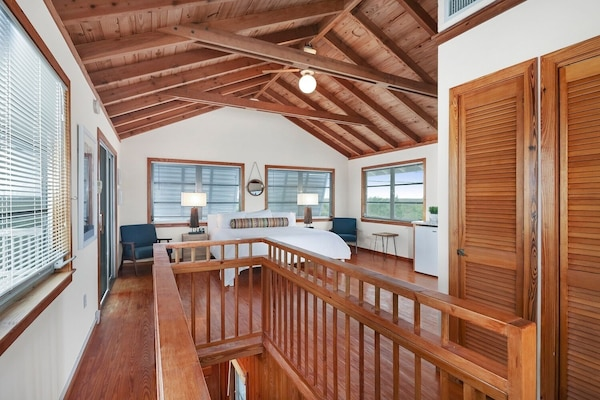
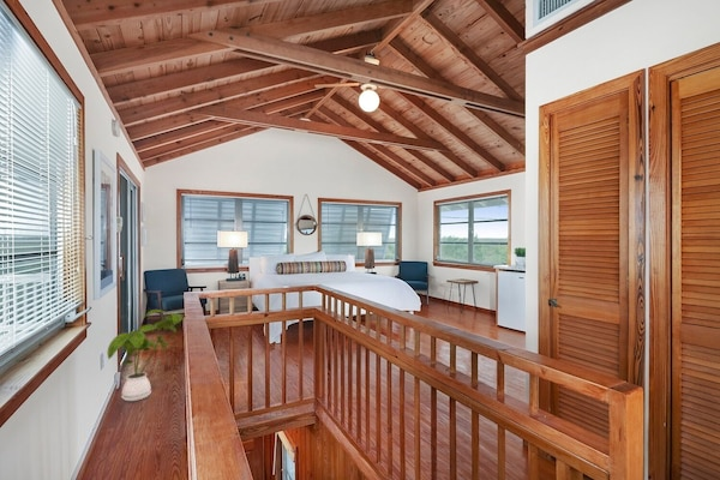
+ house plant (152, 350)
